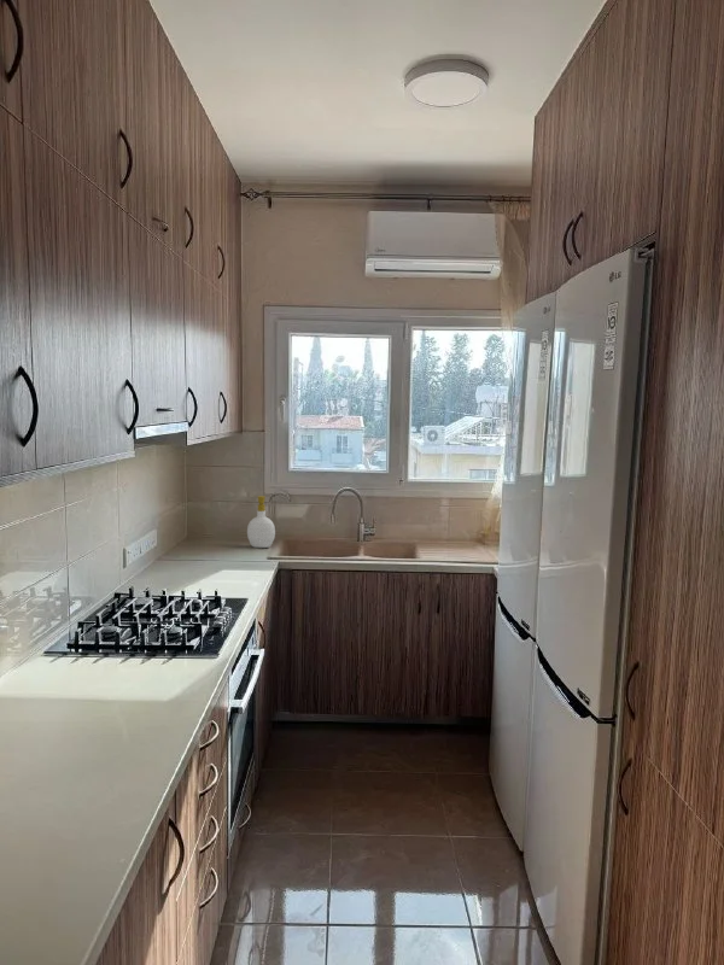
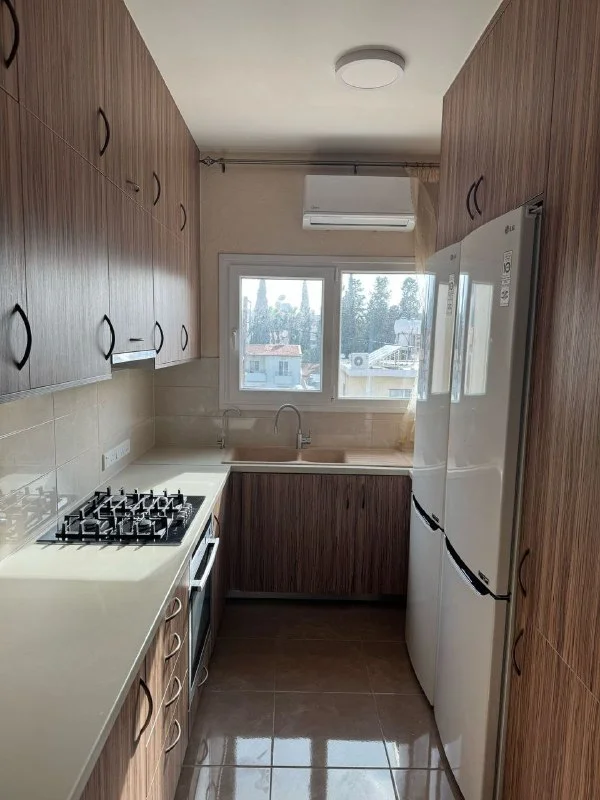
- soap bottle (261, 521)
